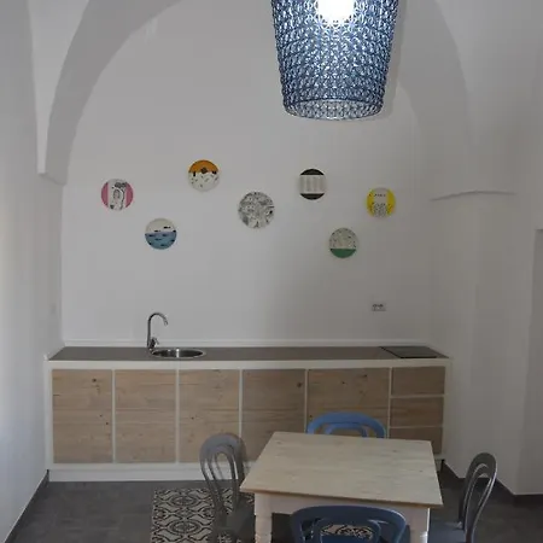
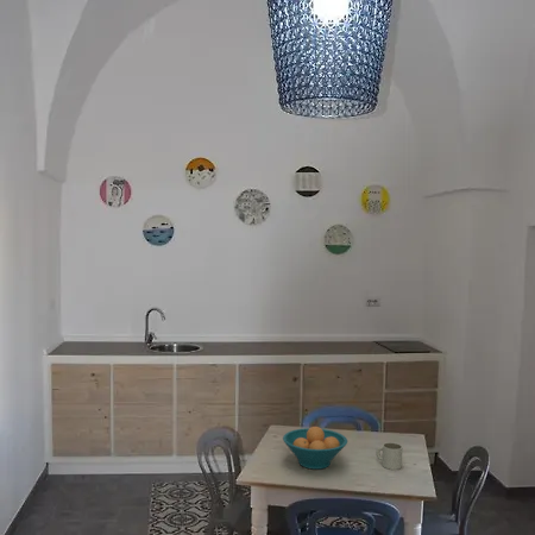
+ fruit bowl (314, 445)
+ mug (388, 454)
